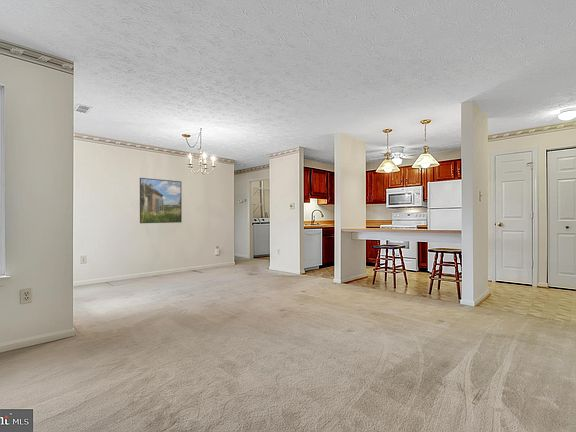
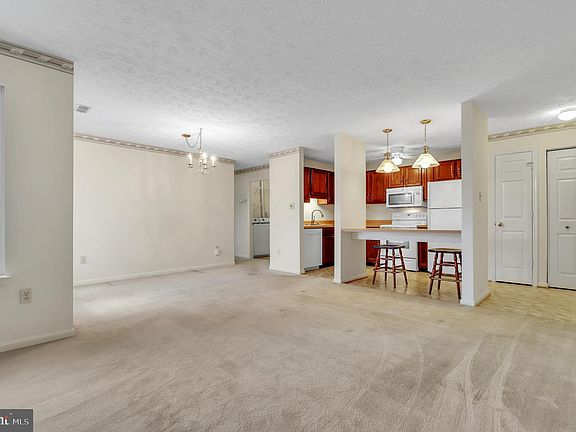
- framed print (161, 201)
